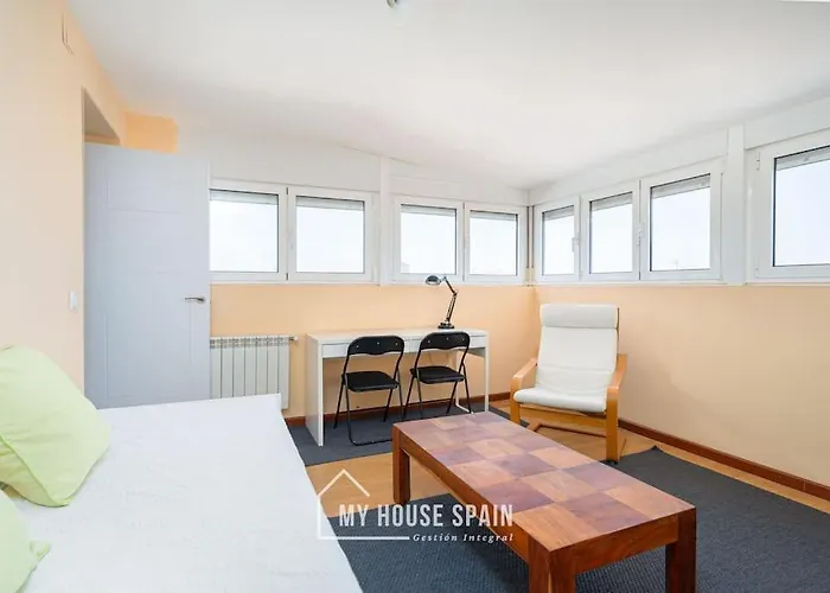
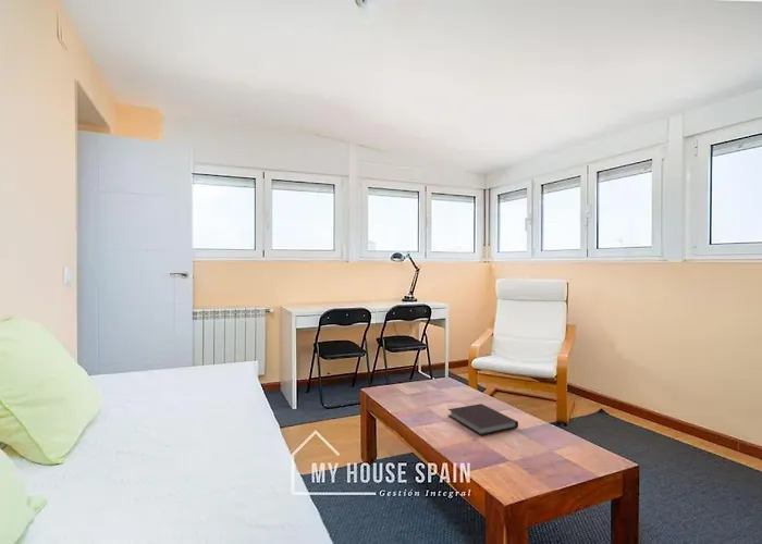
+ notebook (481, 418)
